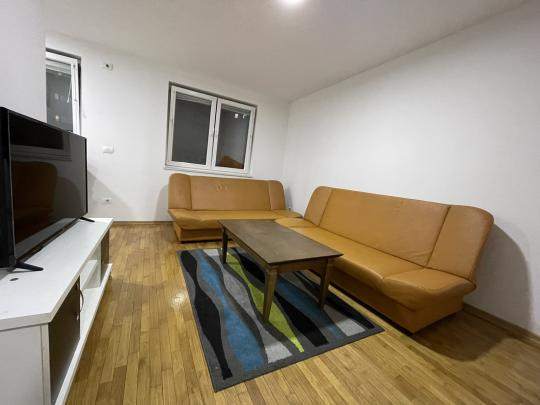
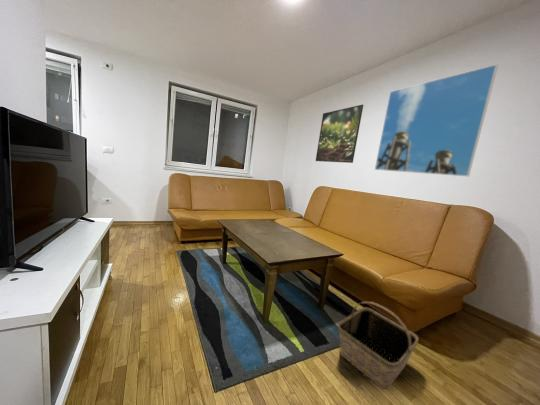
+ basket (377, 333)
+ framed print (336, 136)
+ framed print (424, 128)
